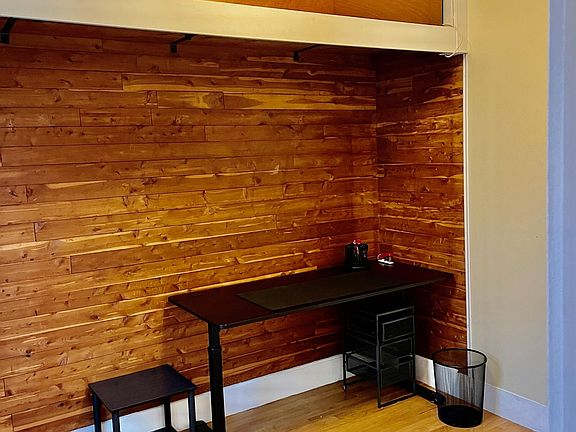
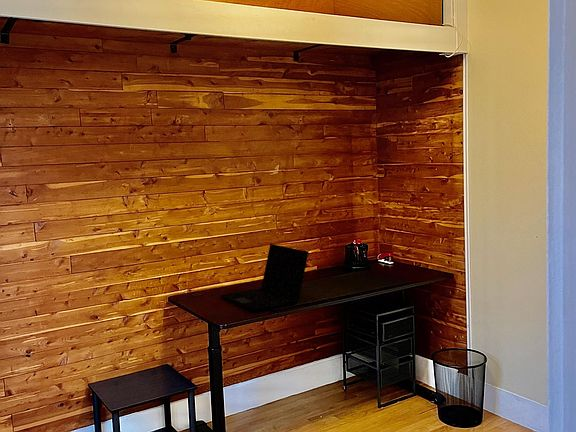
+ laptop (264, 275)
